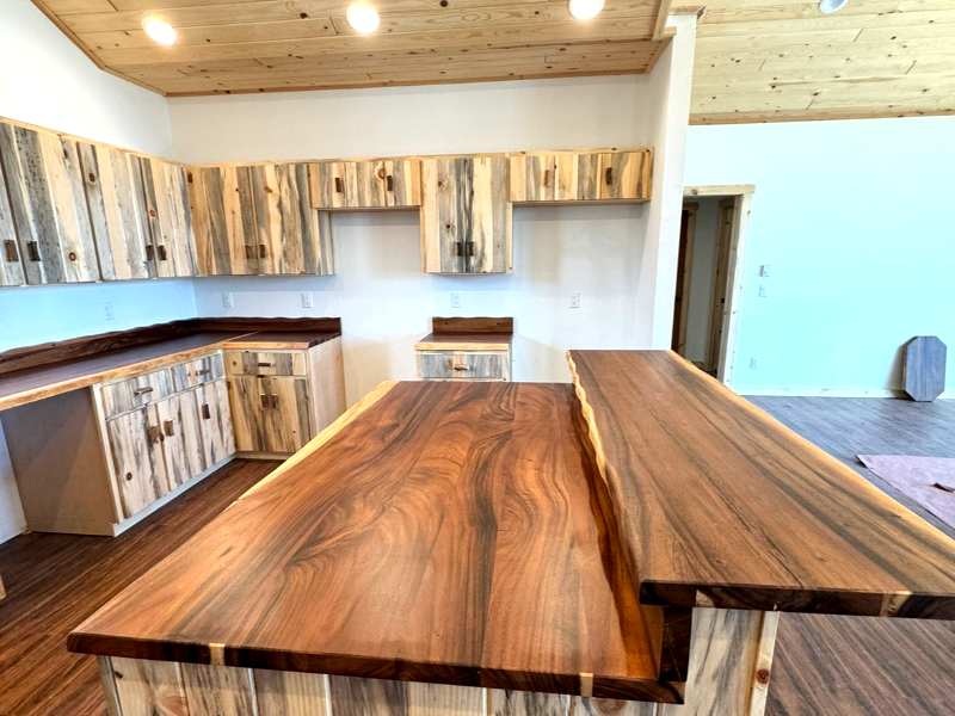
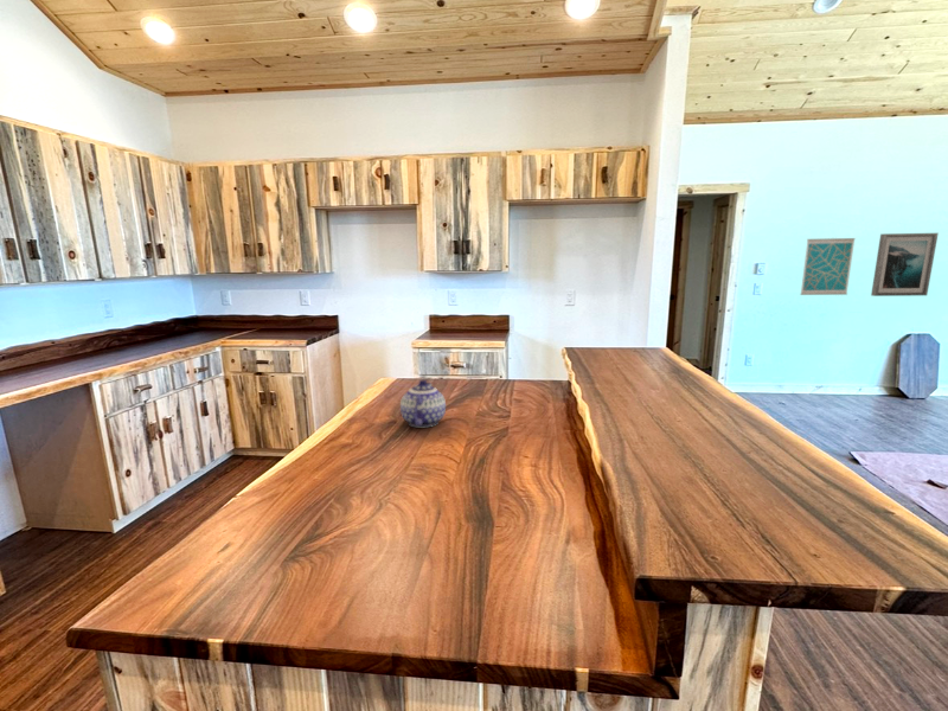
+ teapot (422, 401)
+ wall art (903, 264)
+ wall art (827, 267)
